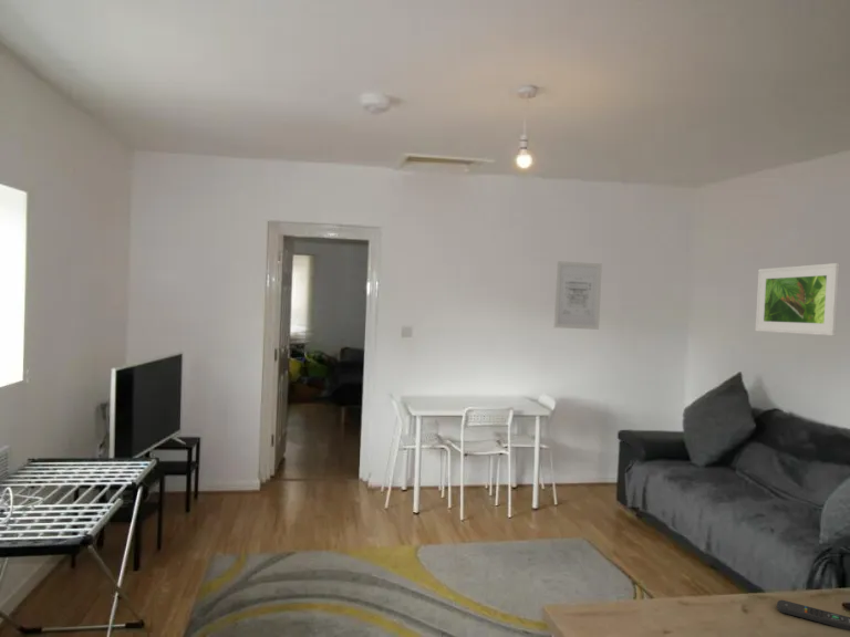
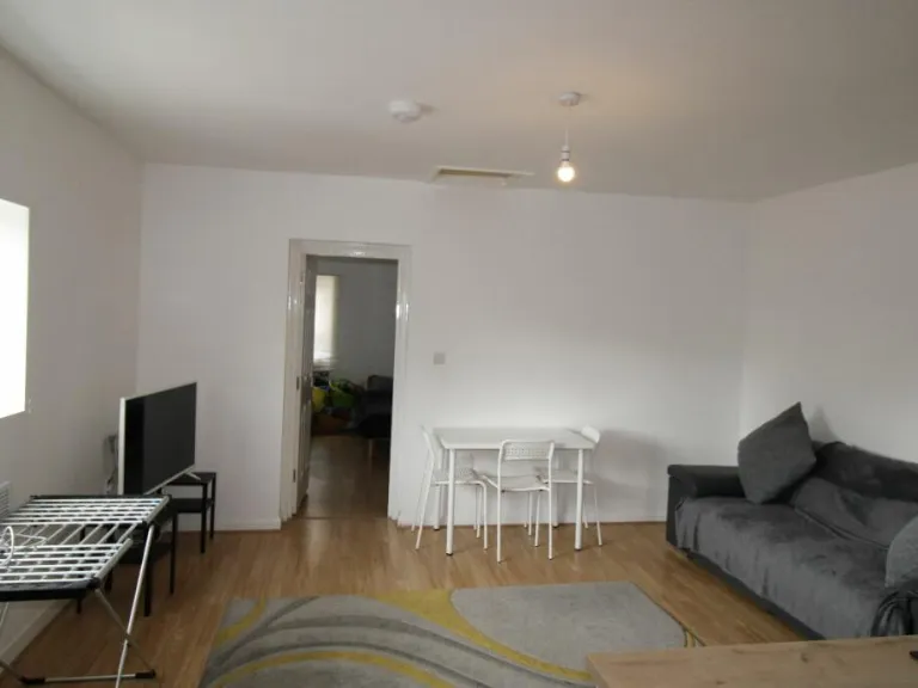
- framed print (794, 300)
- remote control (819, 615)
- wall art (578, 295)
